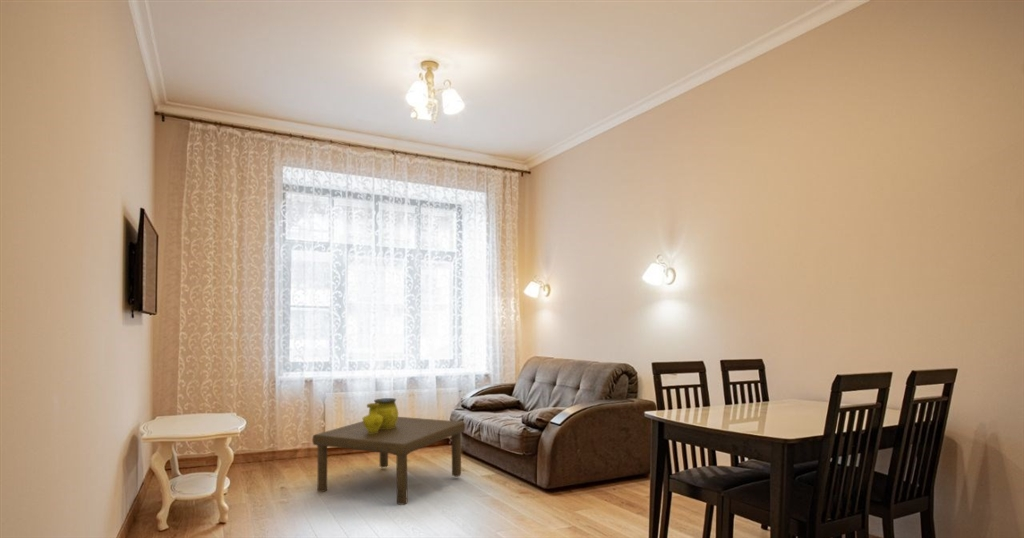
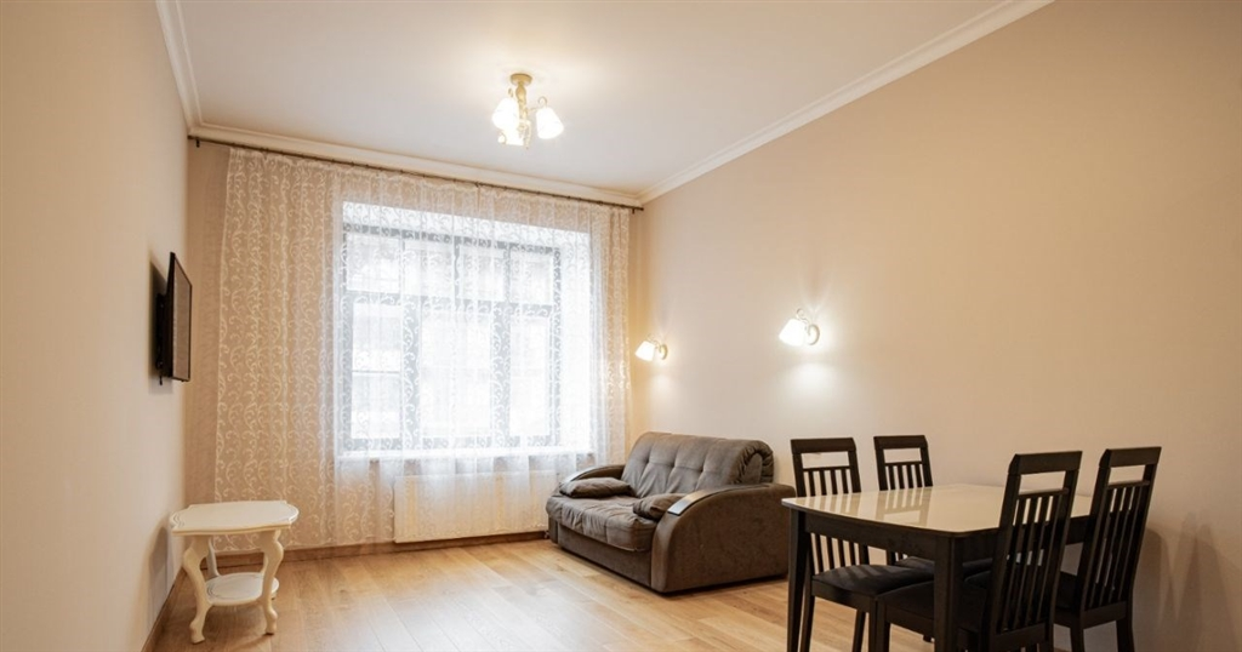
- decorative vase (380, 415)
- coffee table (393, 454)
